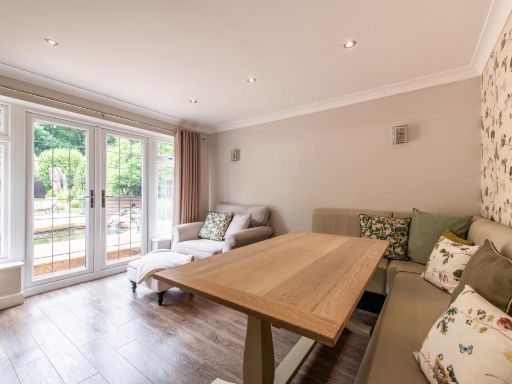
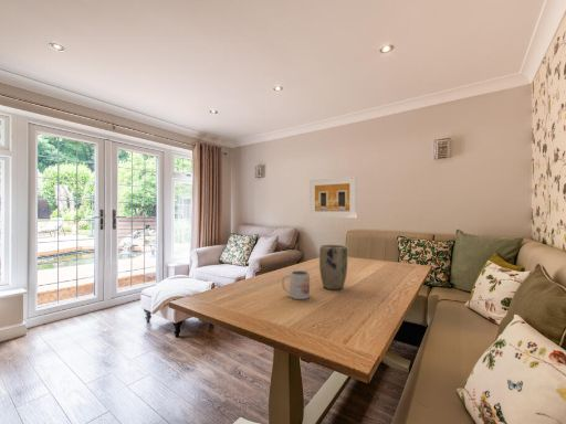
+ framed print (332, 198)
+ mug (295, 284)
+ plant pot (333, 266)
